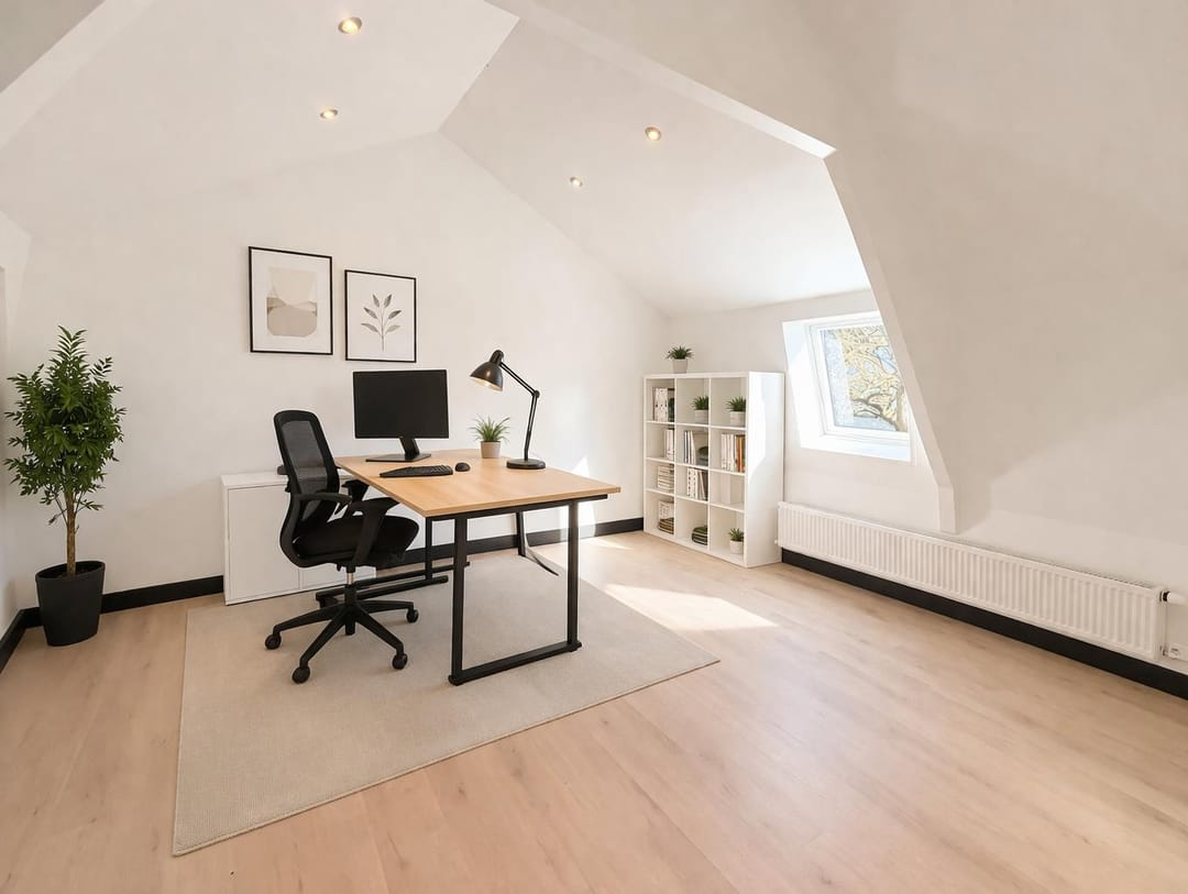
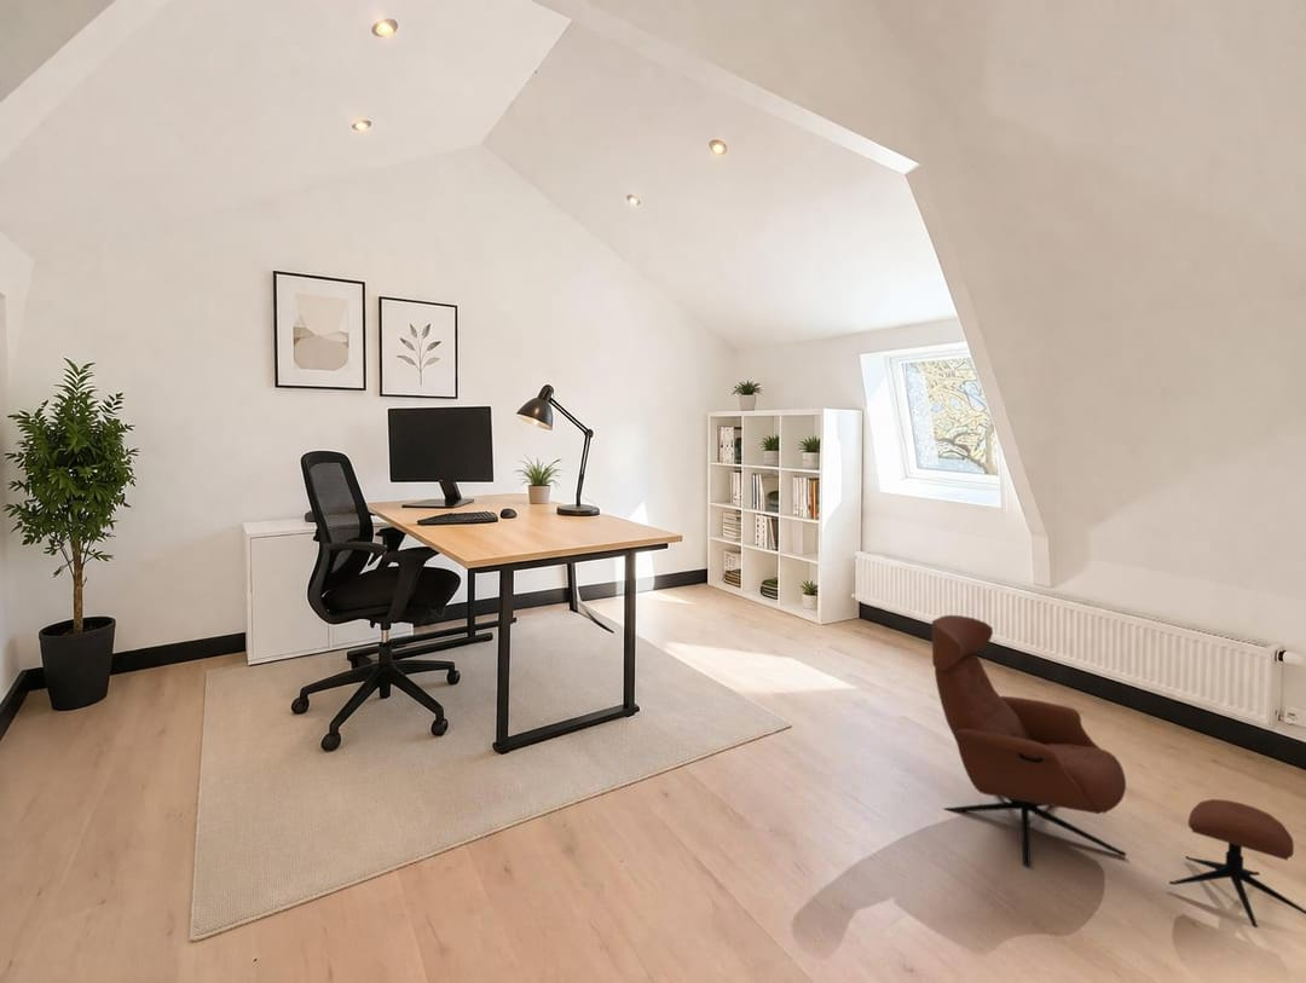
+ armchair (1097, 746)
